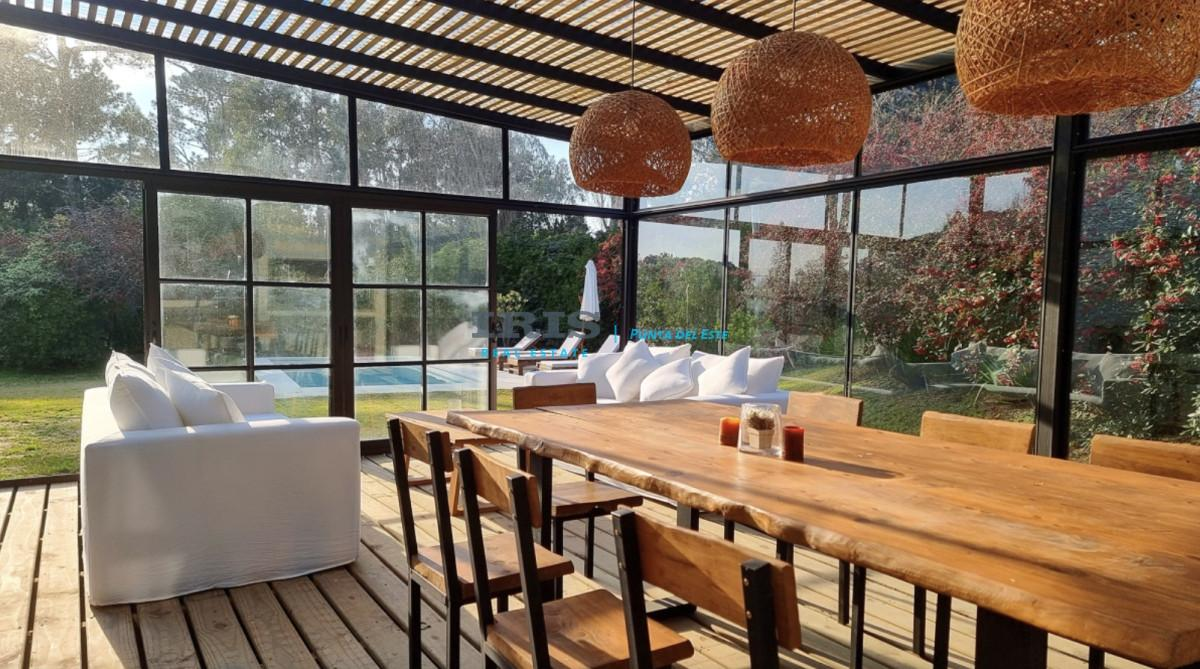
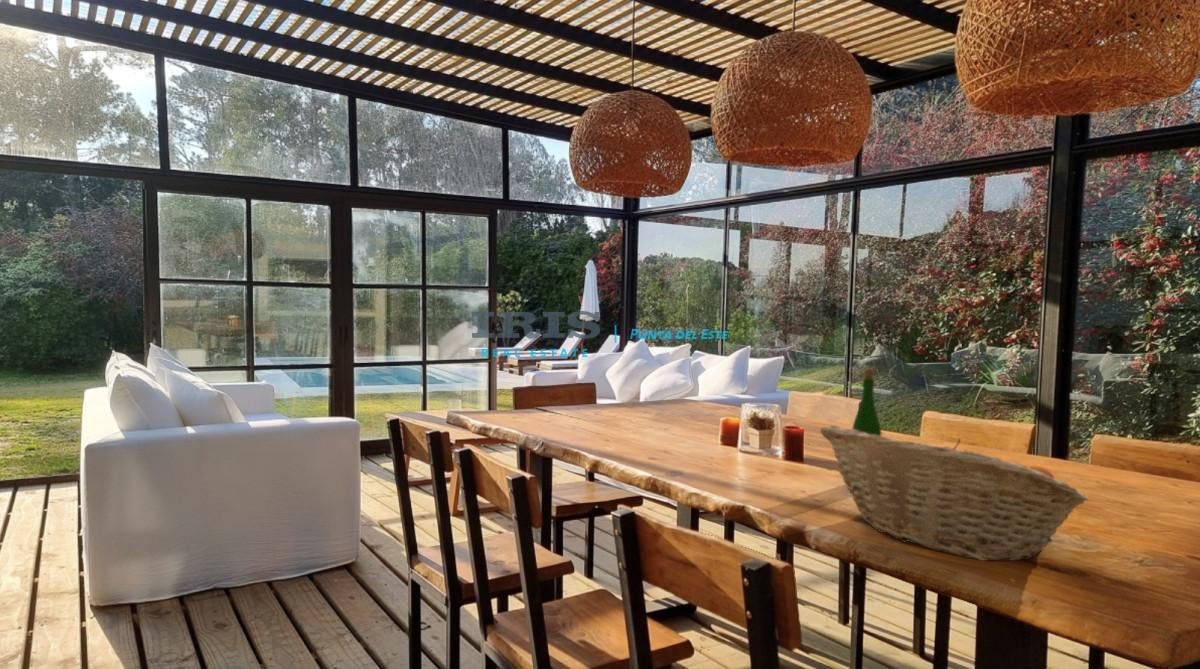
+ wine bottle (866, 426)
+ fruit basket (940, 481)
